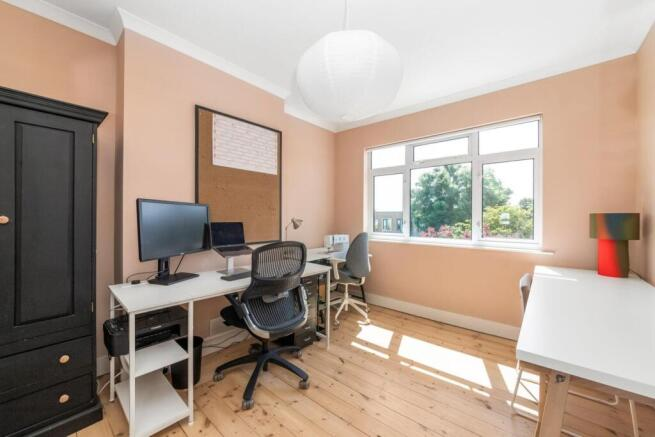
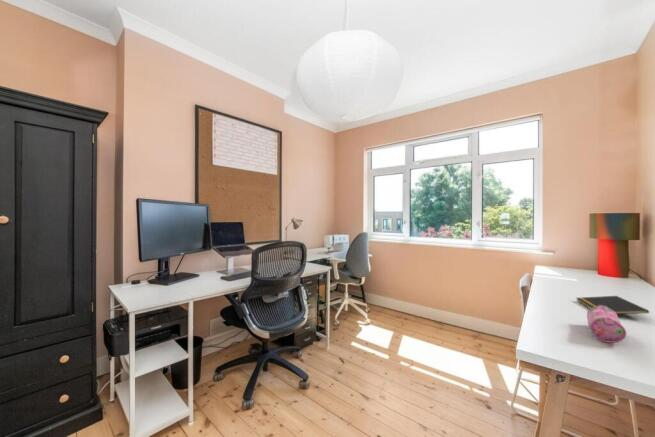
+ pencil case (604, 322)
+ notepad (608, 304)
